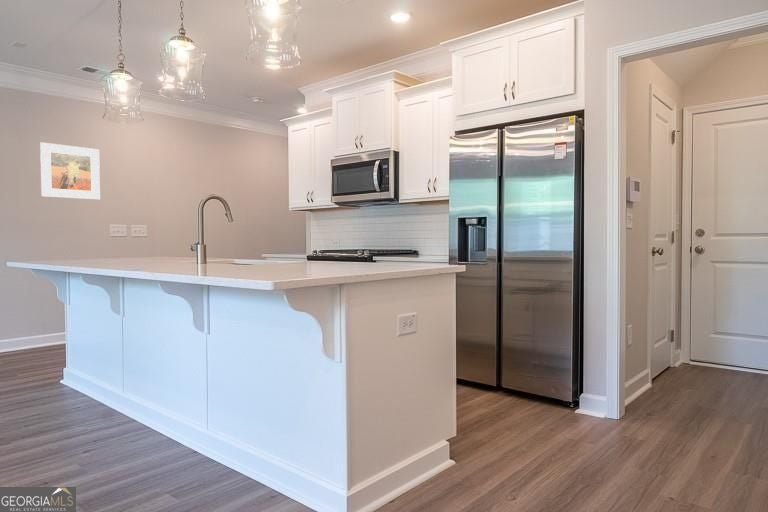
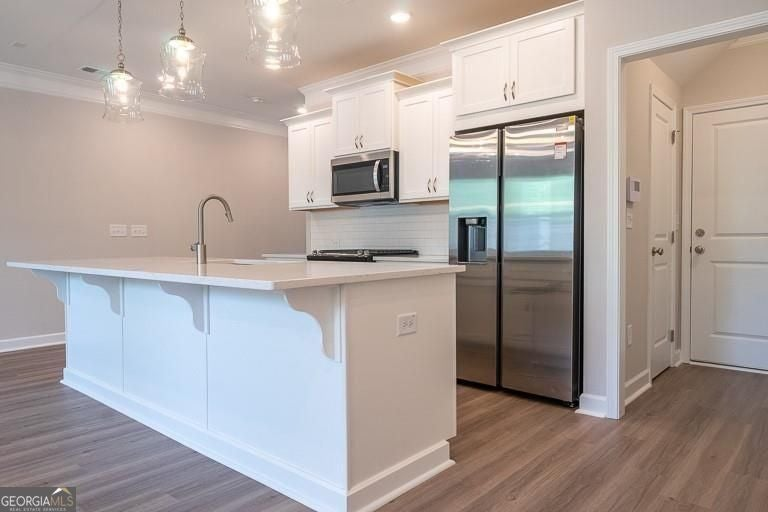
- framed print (71, 172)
